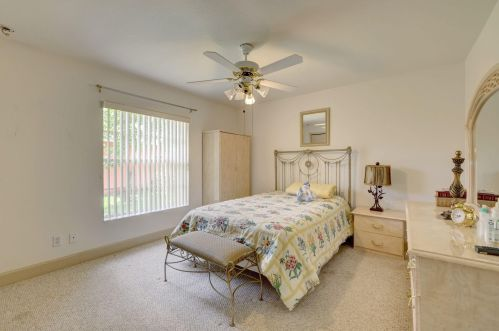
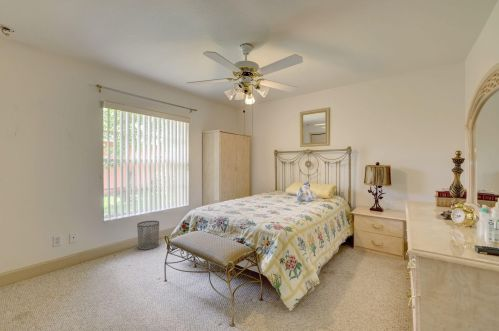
+ waste bin (148, 234)
